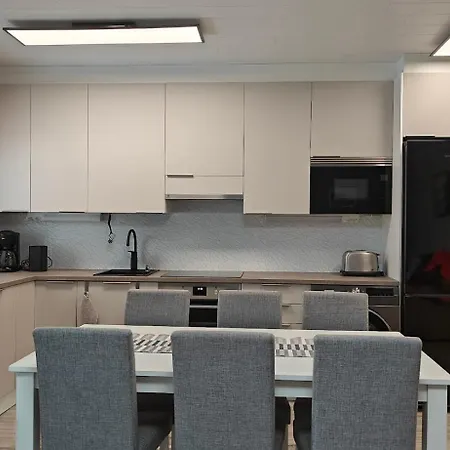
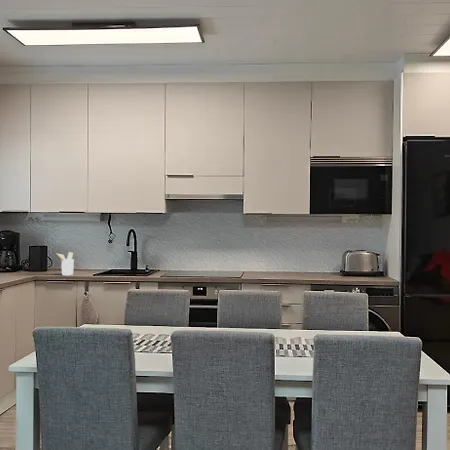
+ utensil holder (64, 263)
